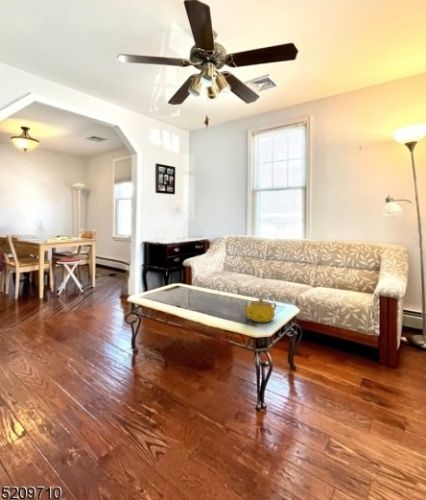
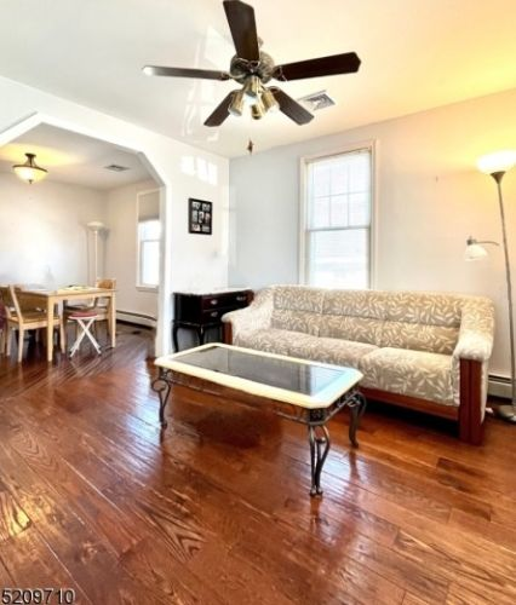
- teapot (259, 309)
